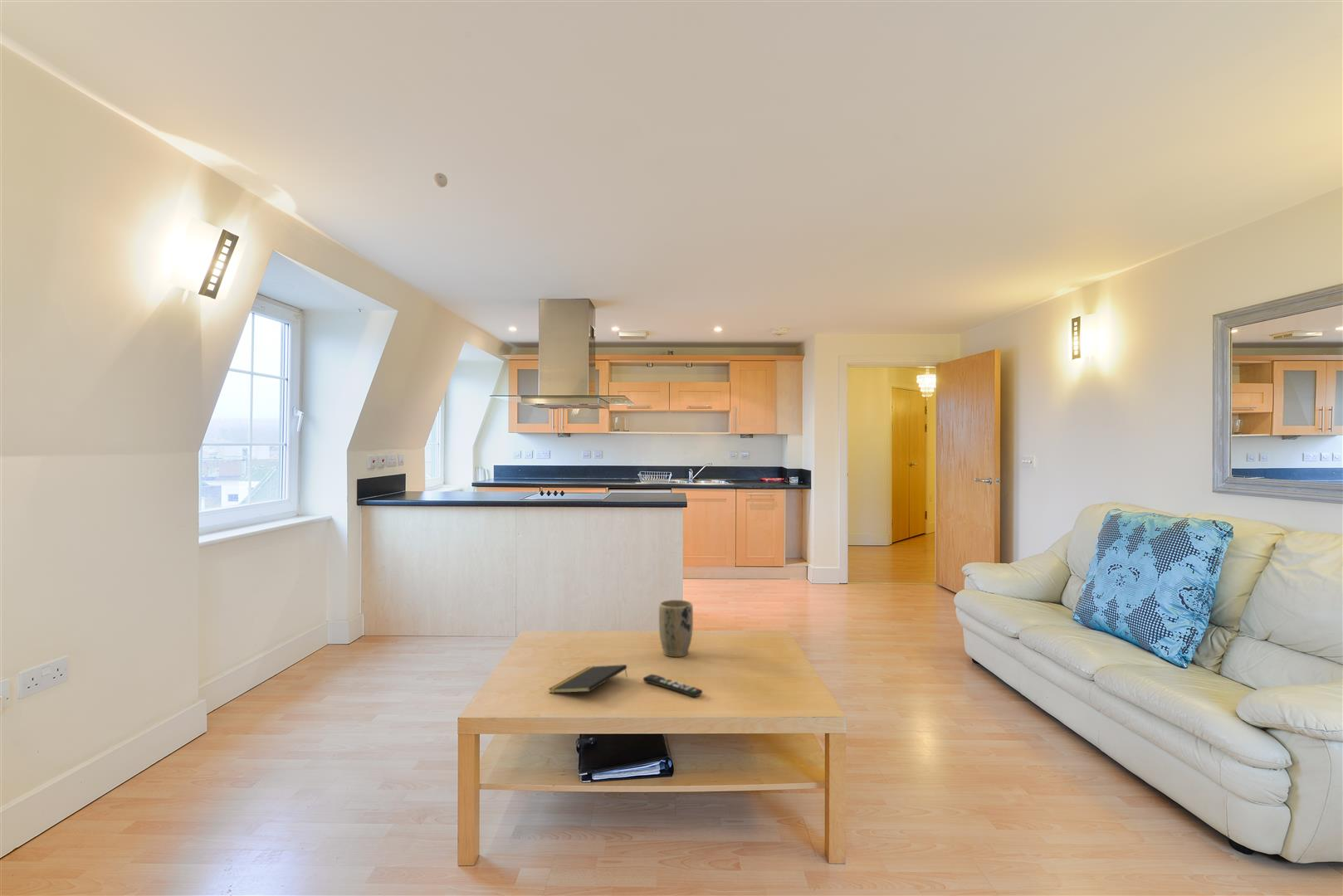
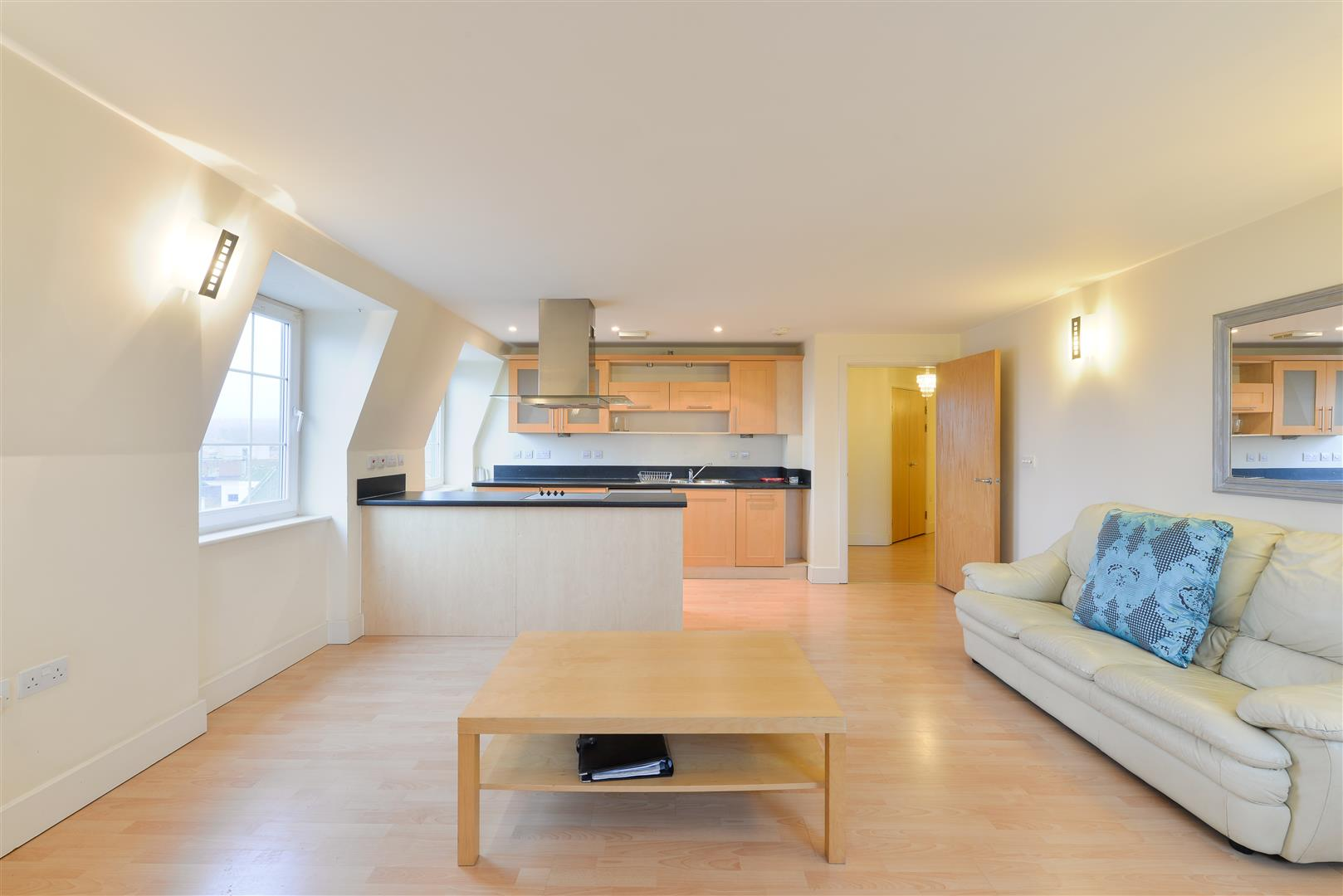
- plant pot (676, 628)
- eyeball (440, 180)
- notepad (588, 678)
- remote control (672, 685)
